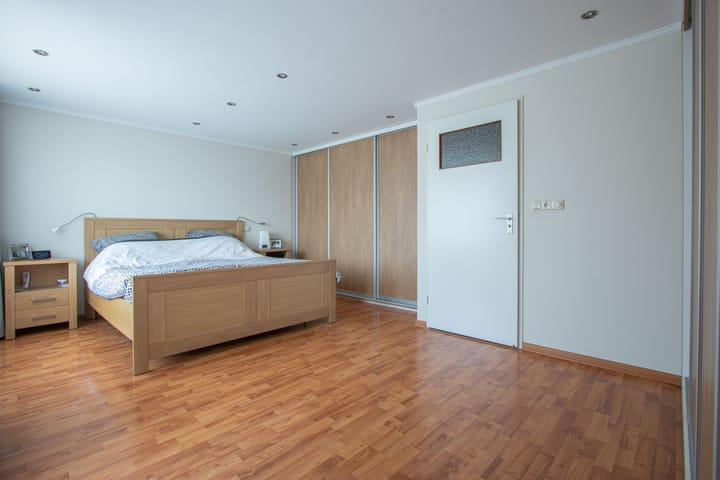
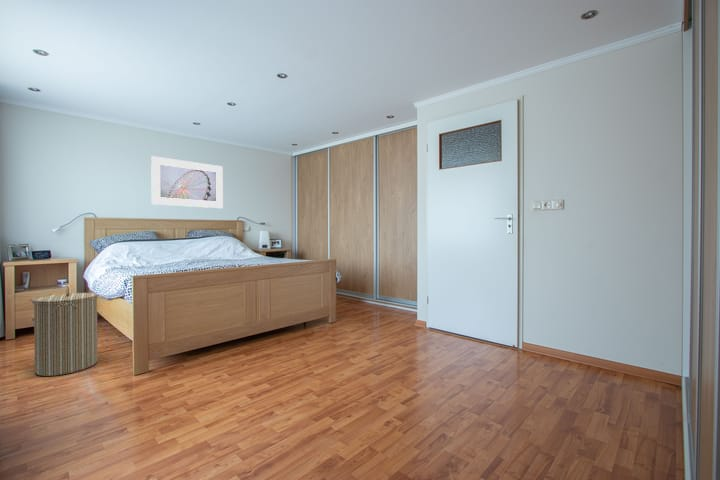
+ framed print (189, 184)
+ laundry hamper (67, 326)
